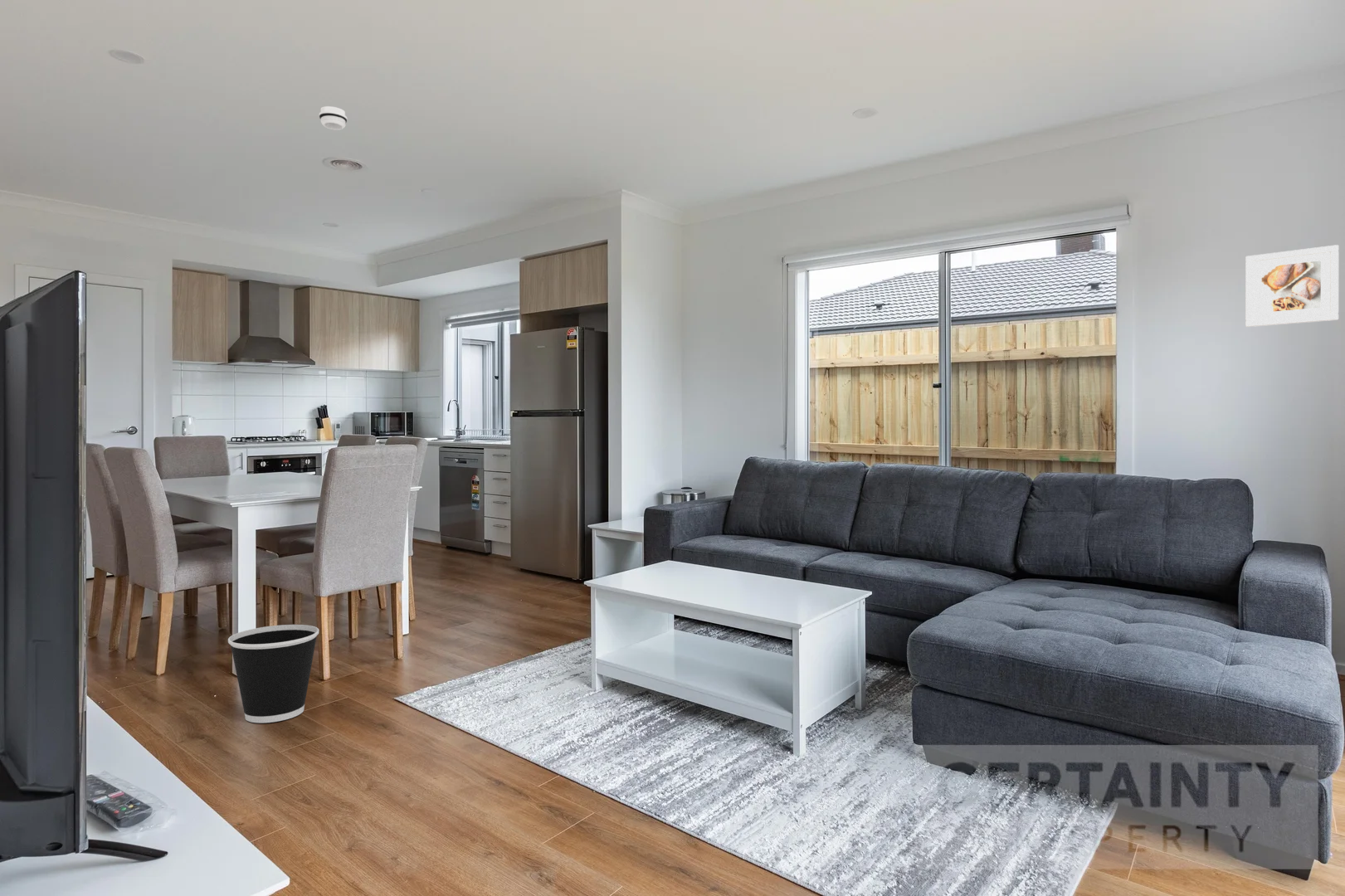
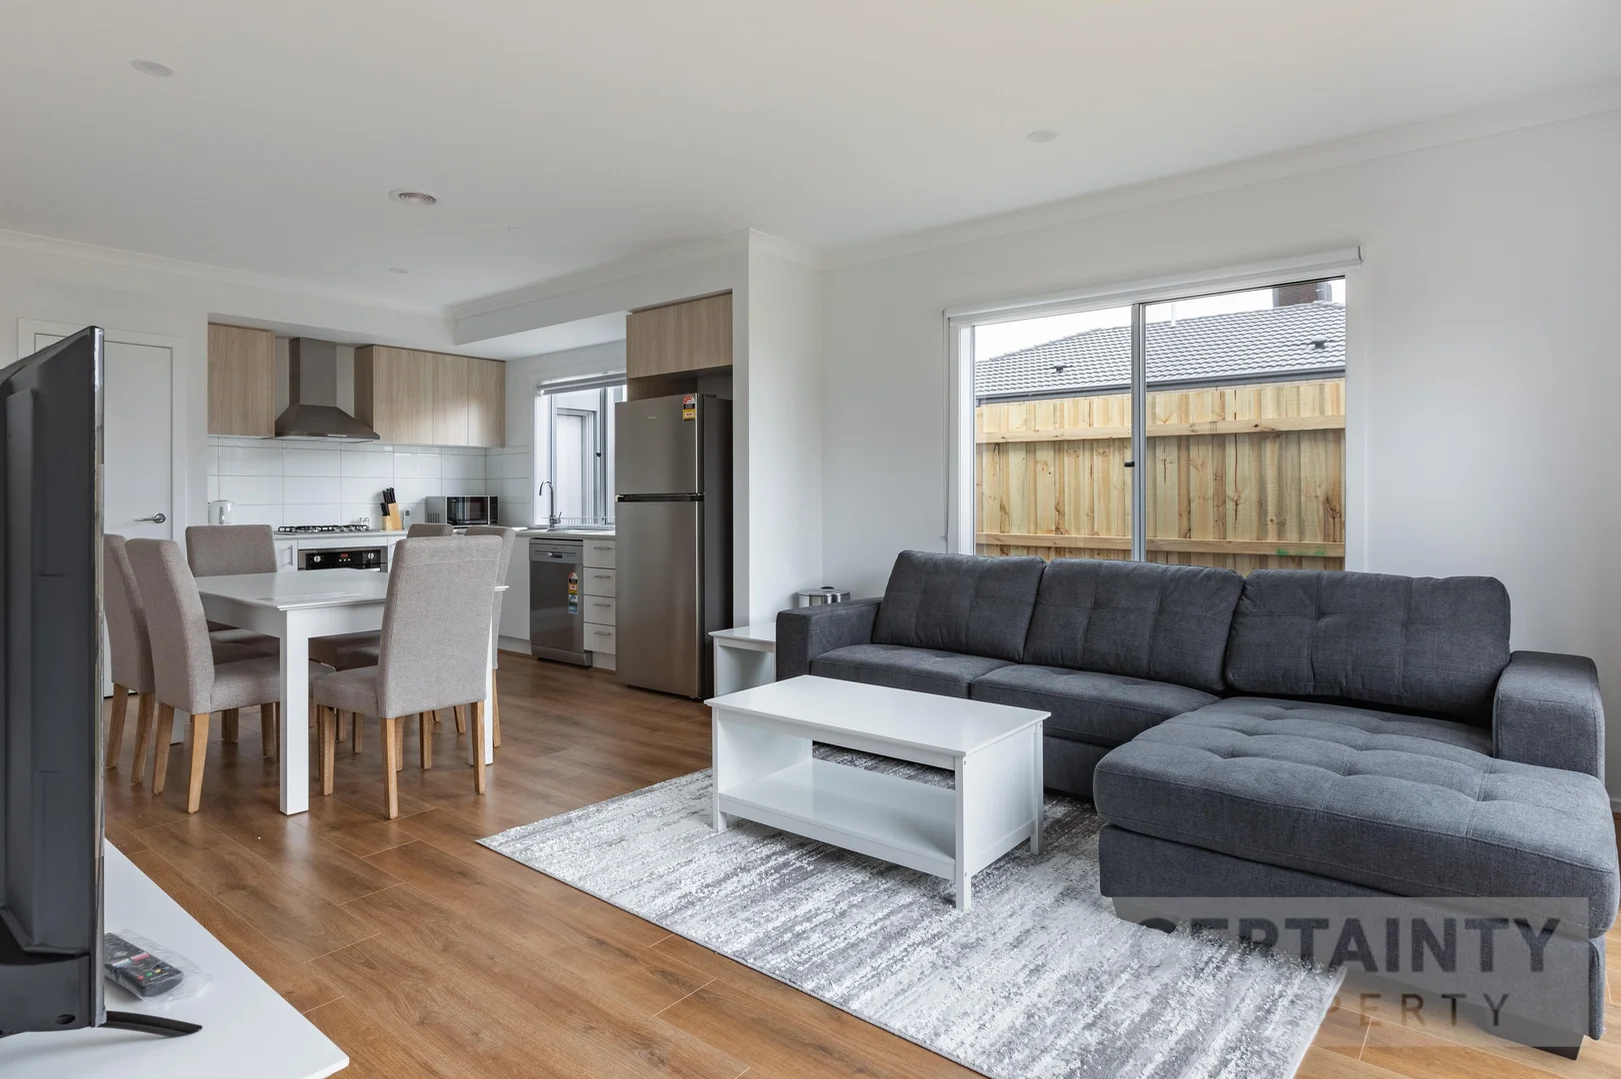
- smoke detector (333, 118)
- wastebasket (275, 674)
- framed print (1290, 287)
